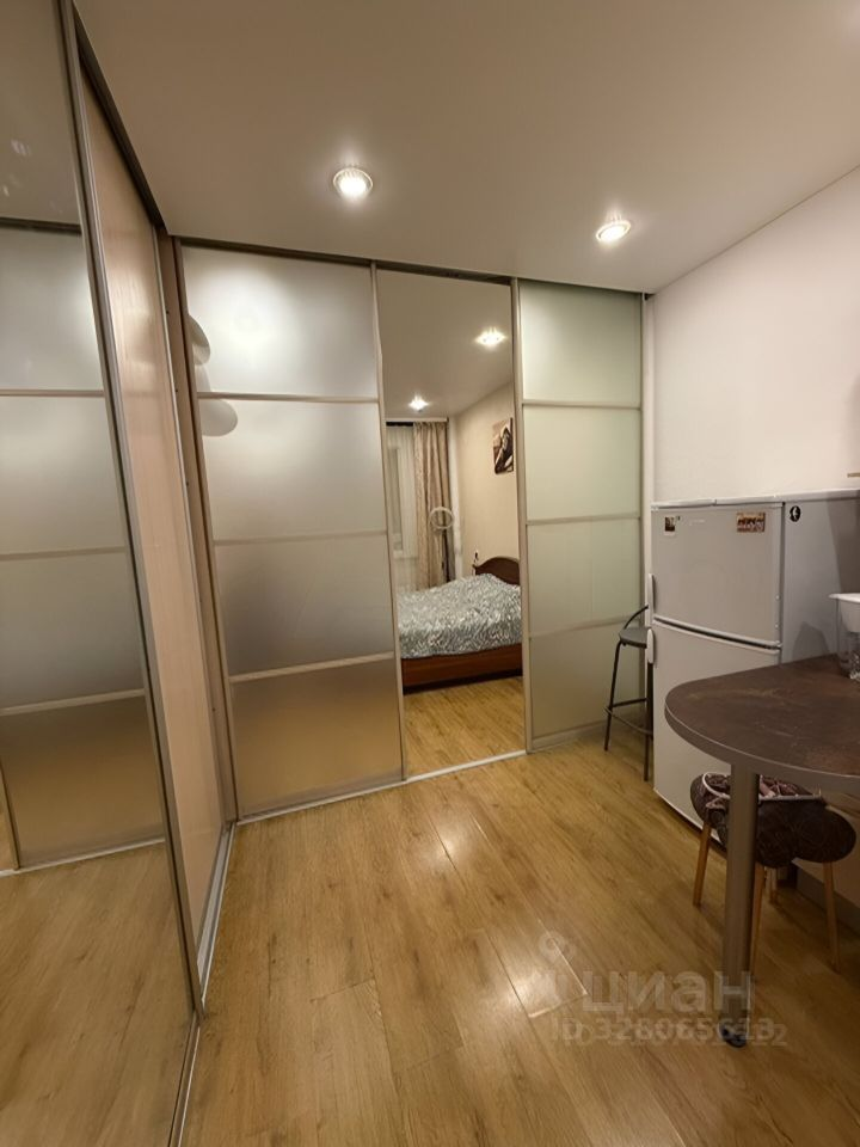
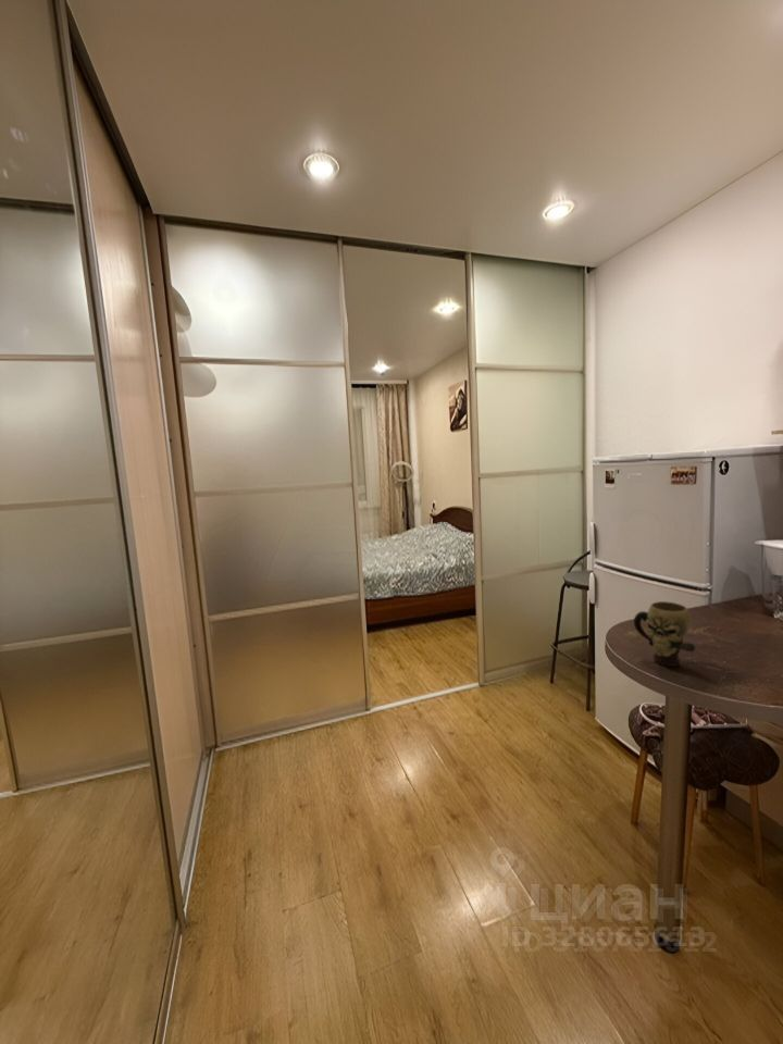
+ mug (666, 633)
